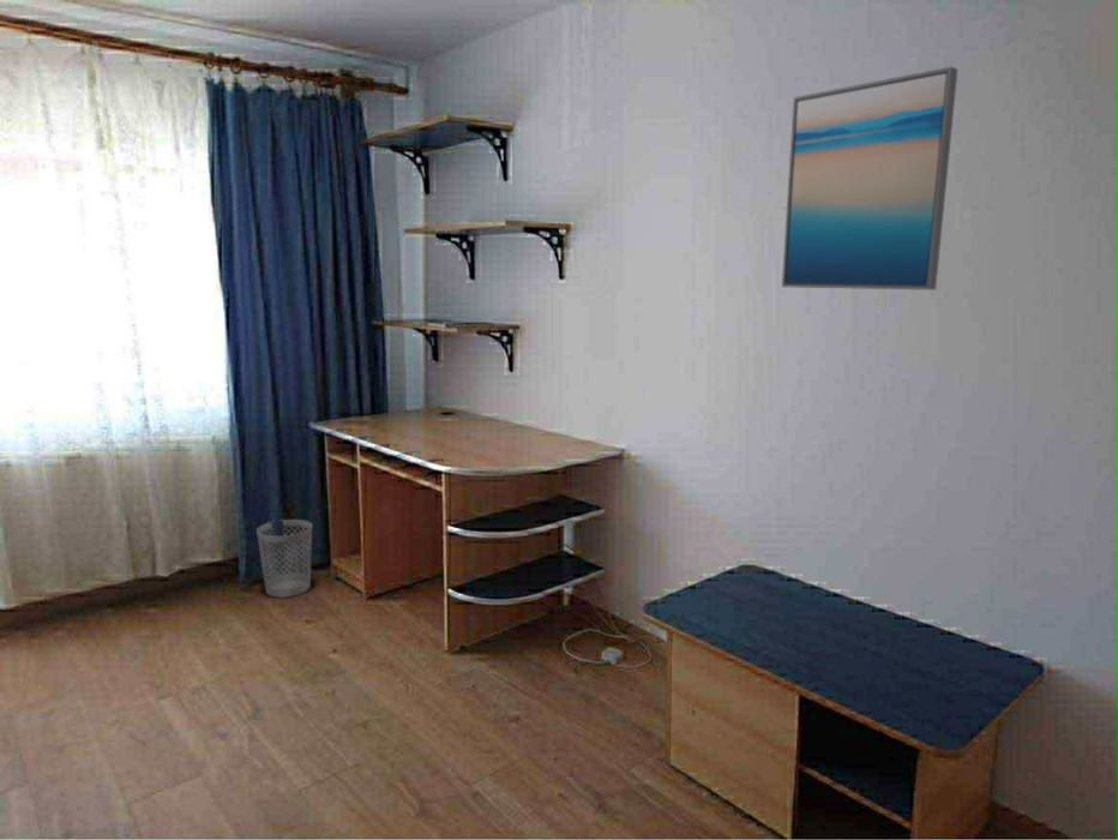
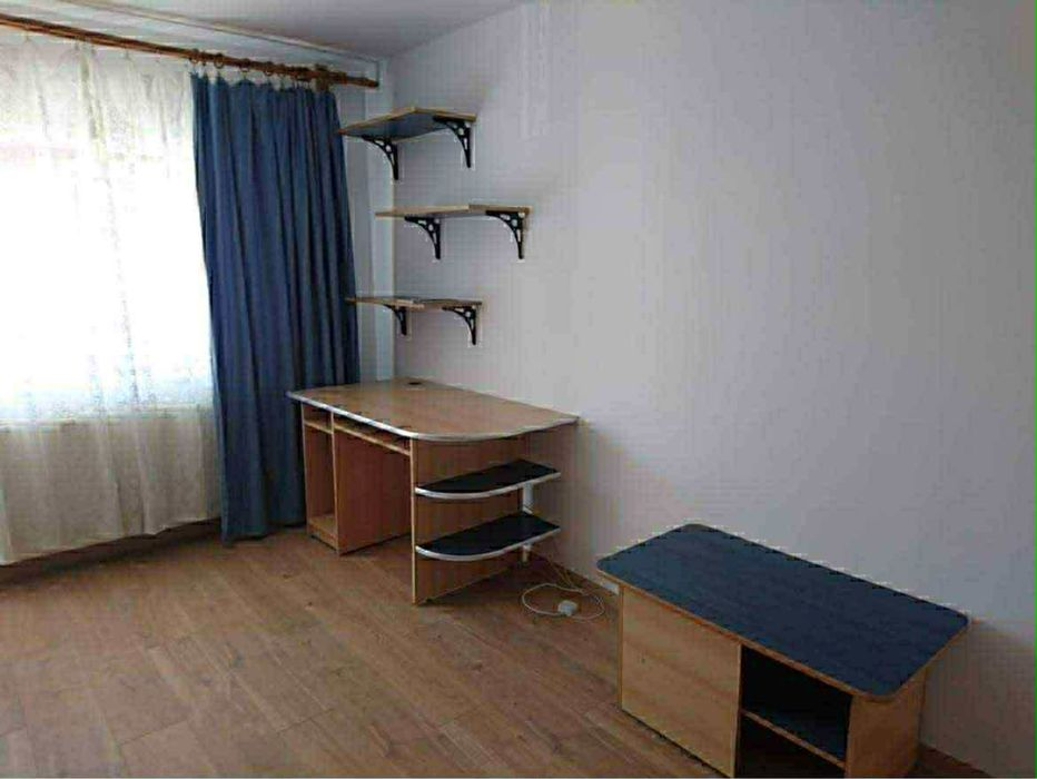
- wall art (860, 188)
- wastebasket (285, 558)
